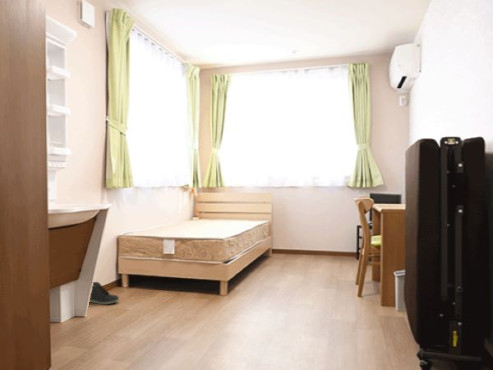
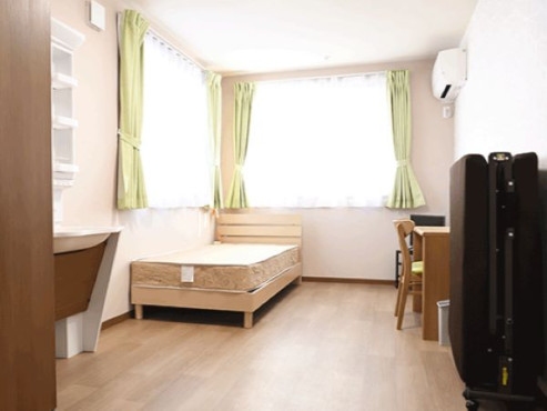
- sneaker (102, 292)
